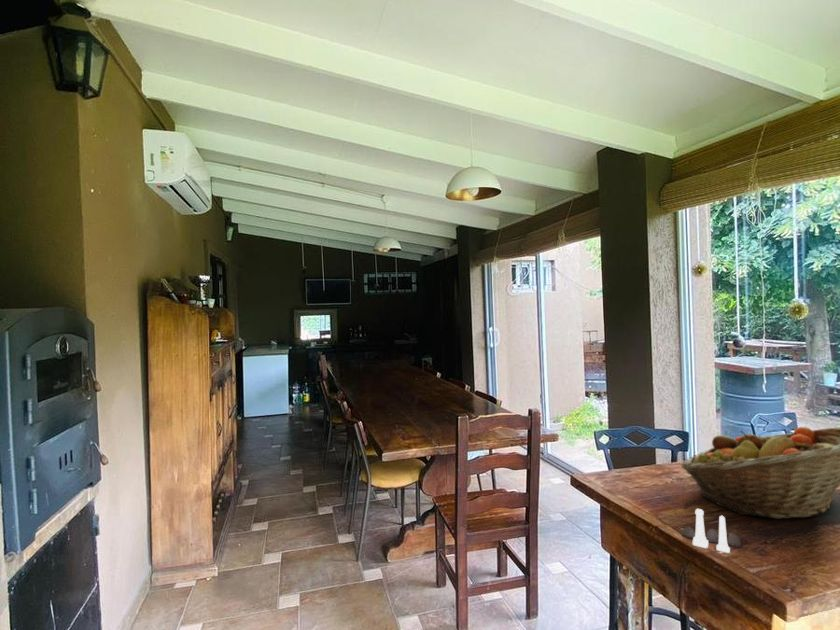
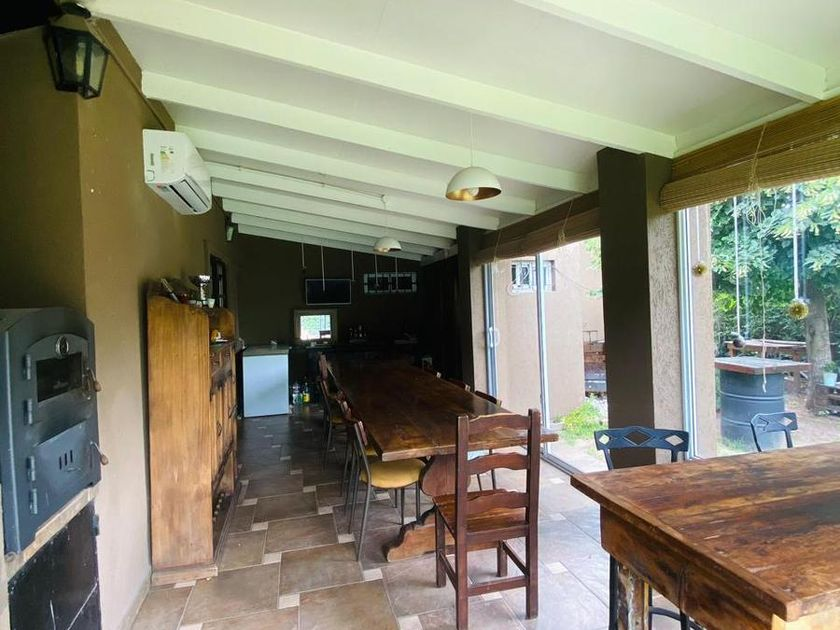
- fruit basket (770, 462)
- salt and pepper shaker set (709, 529)
